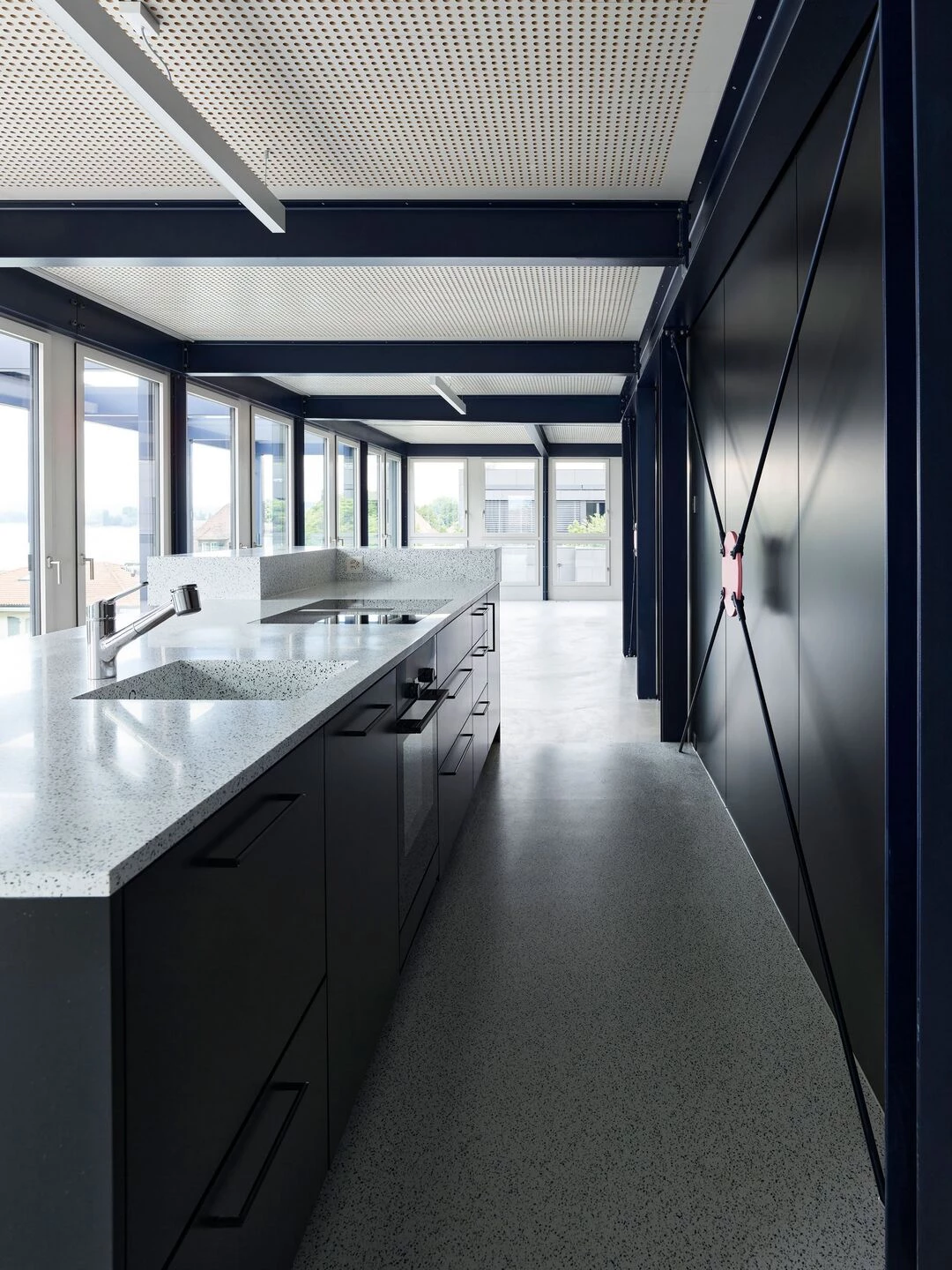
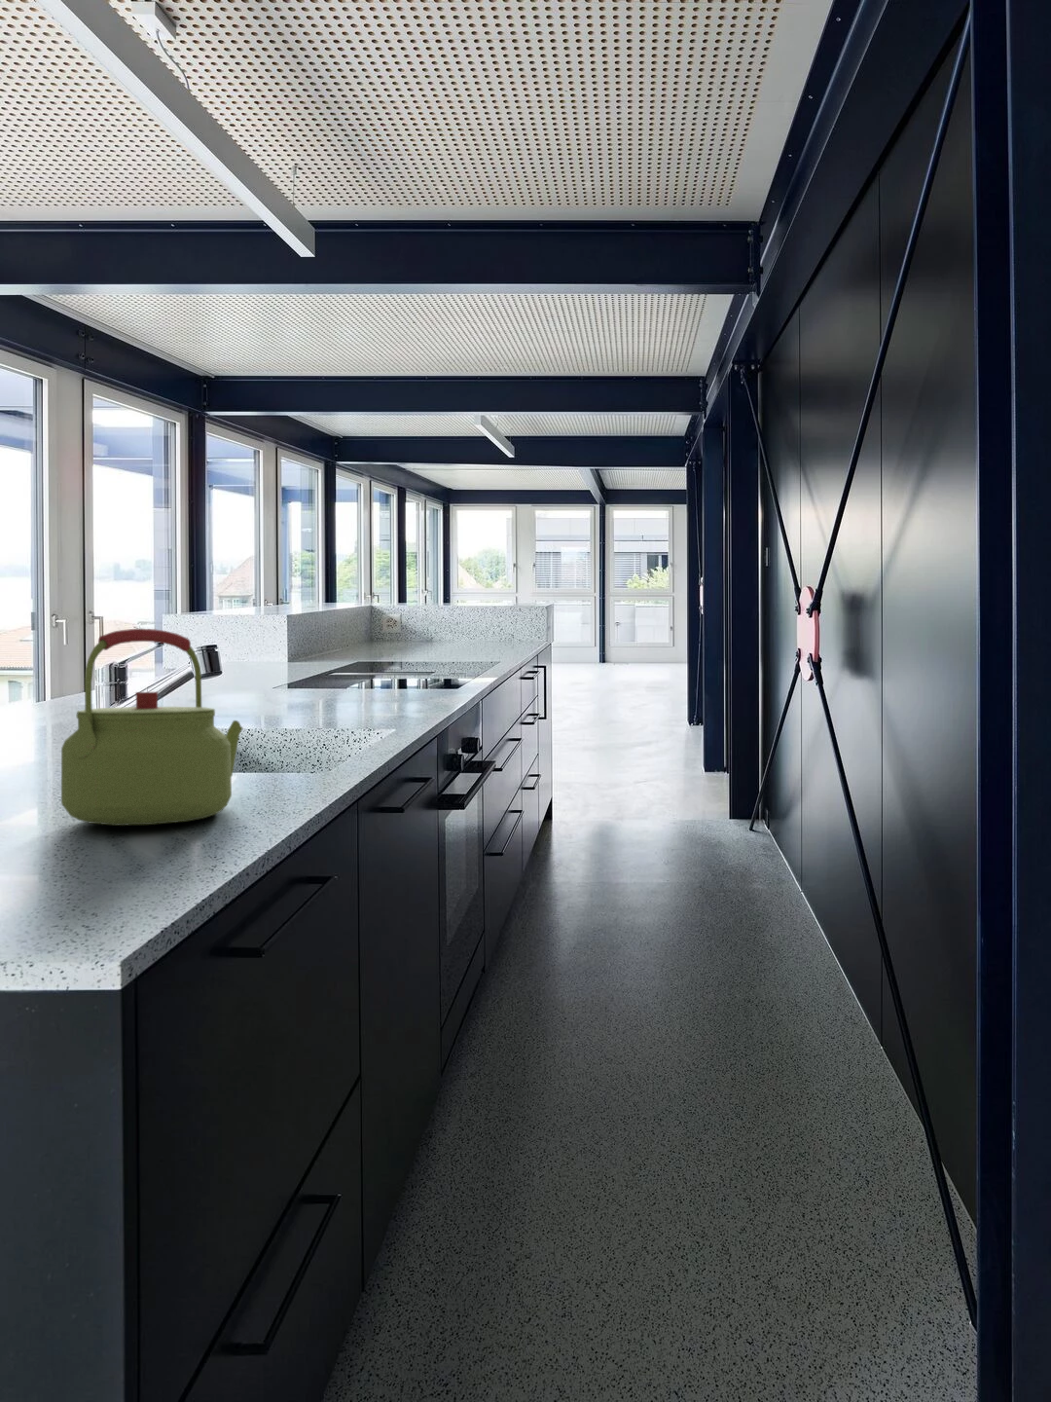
+ kettle (166, 722)
